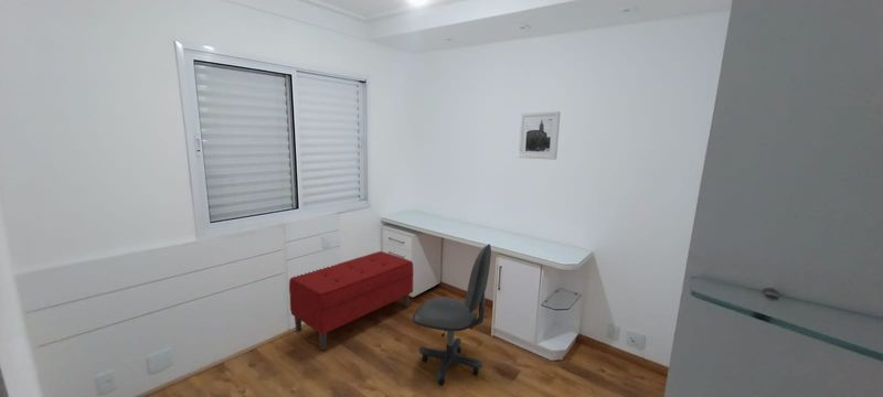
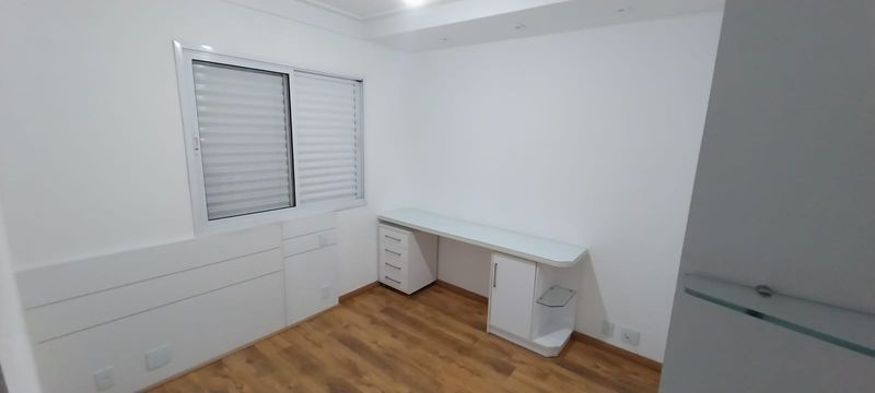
- office chair (450, 305)
- bench (355, 293)
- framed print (538, 136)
